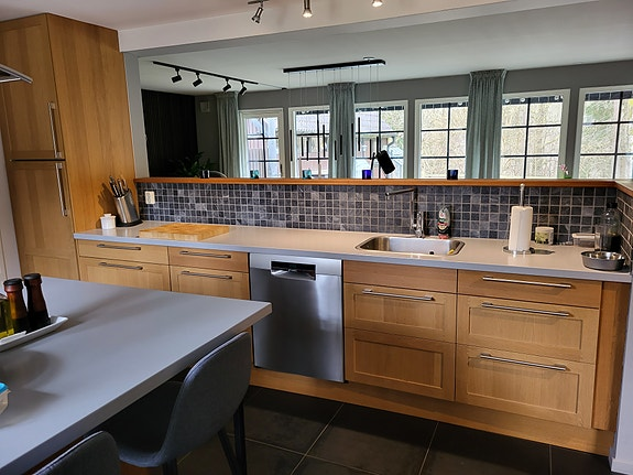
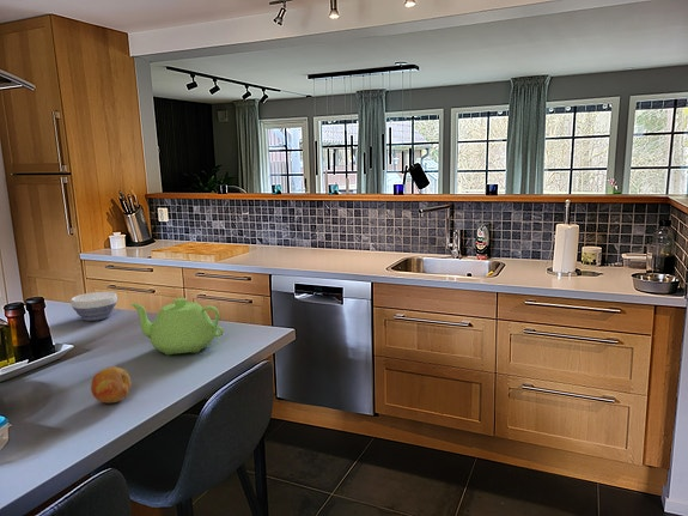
+ bowl (95, 306)
+ fruit (110, 383)
+ teapot (177, 323)
